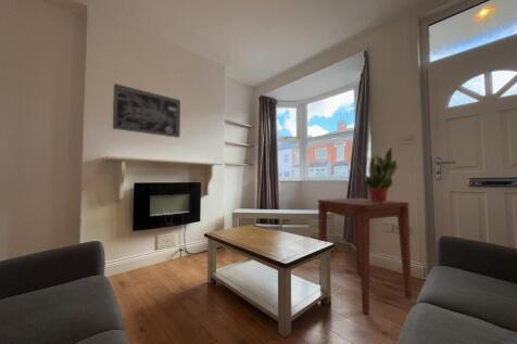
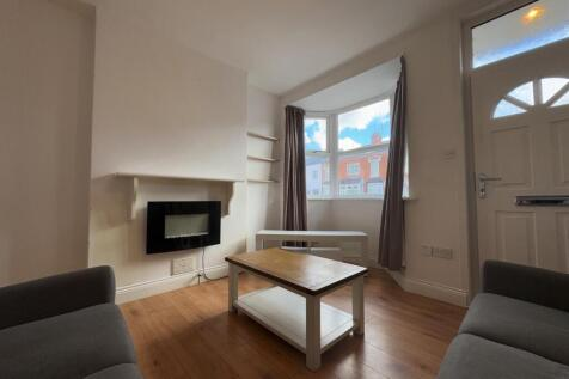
- potted plant (377, 174)
- side table (361, 244)
- wall art (149, 113)
